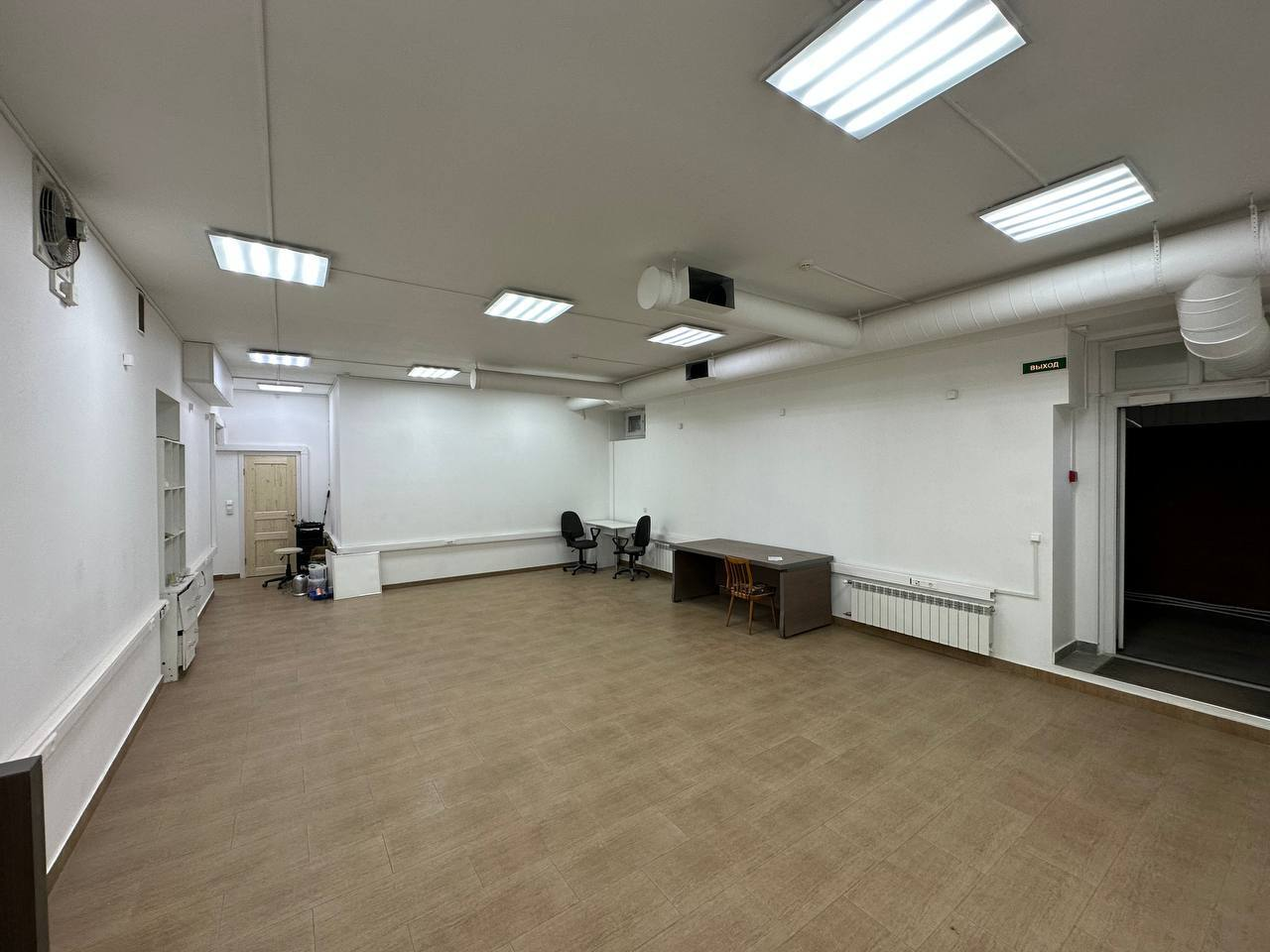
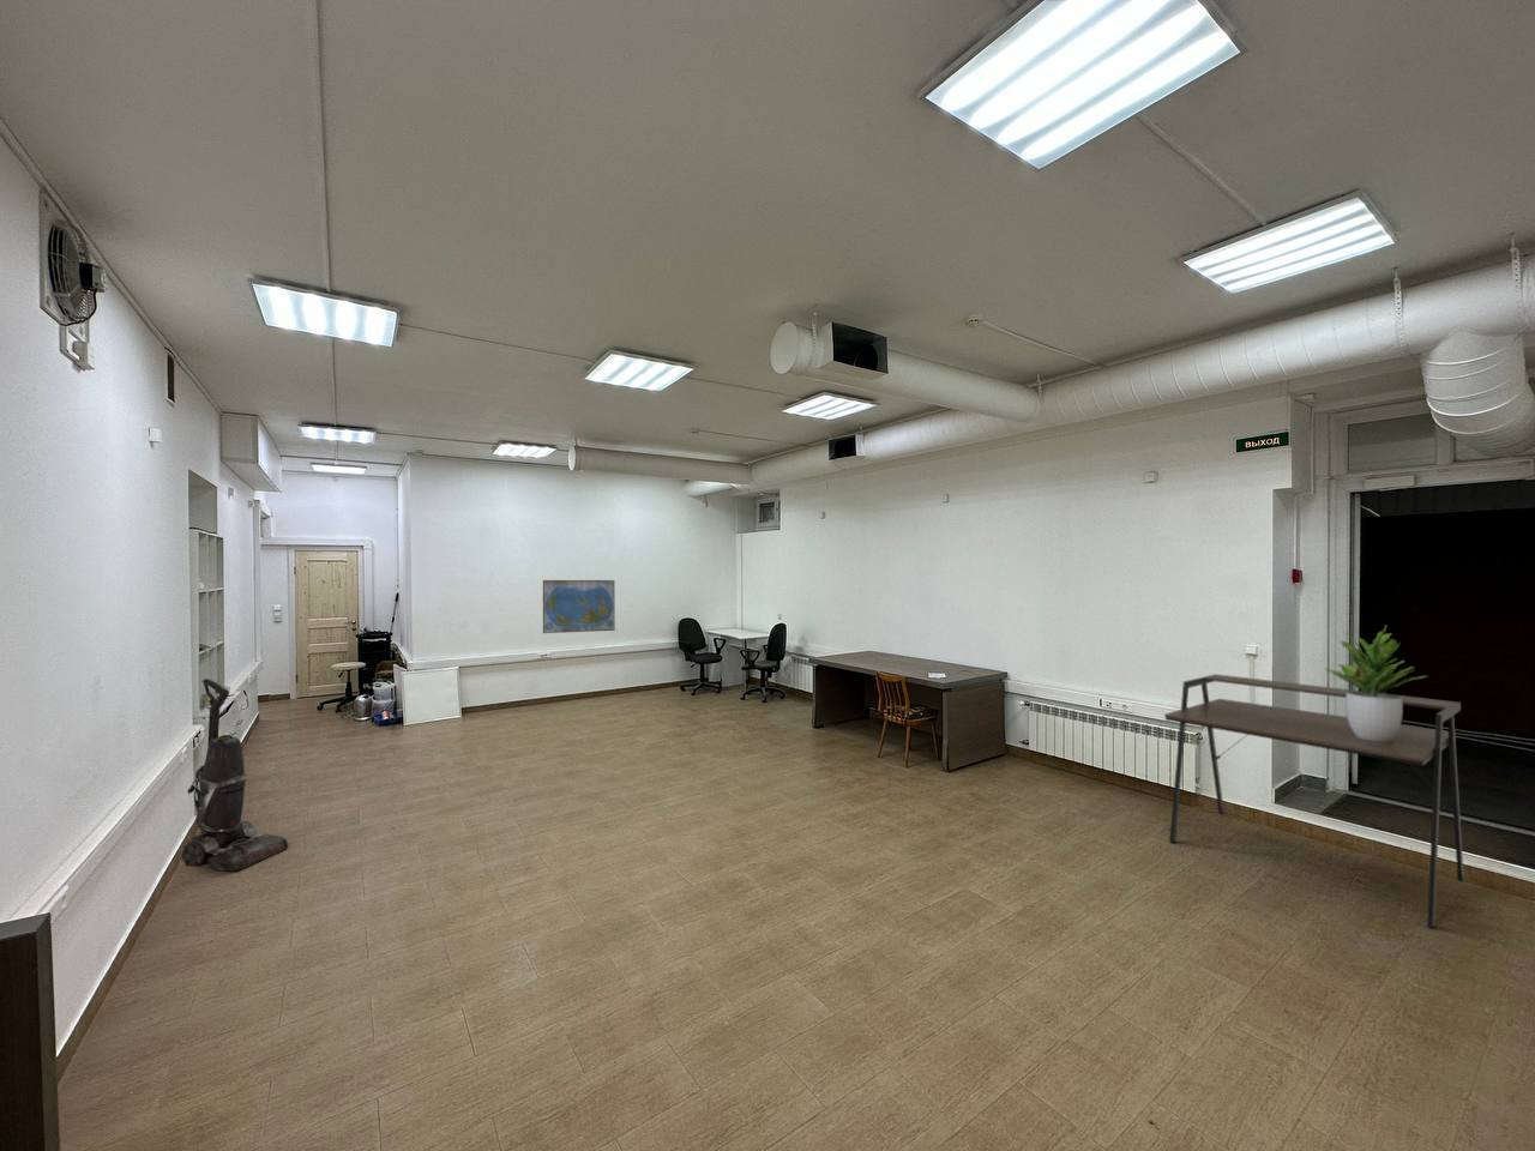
+ world map (579, 606)
+ vacuum cleaner (234, 768)
+ desk (1307, 745)
+ potted plant (1369, 679)
